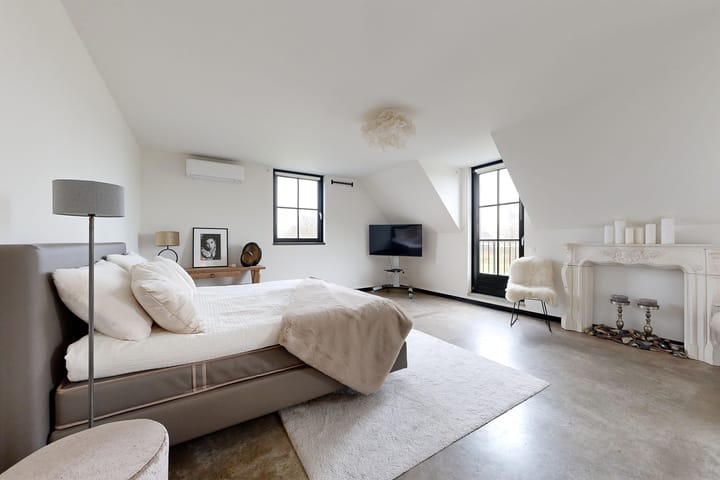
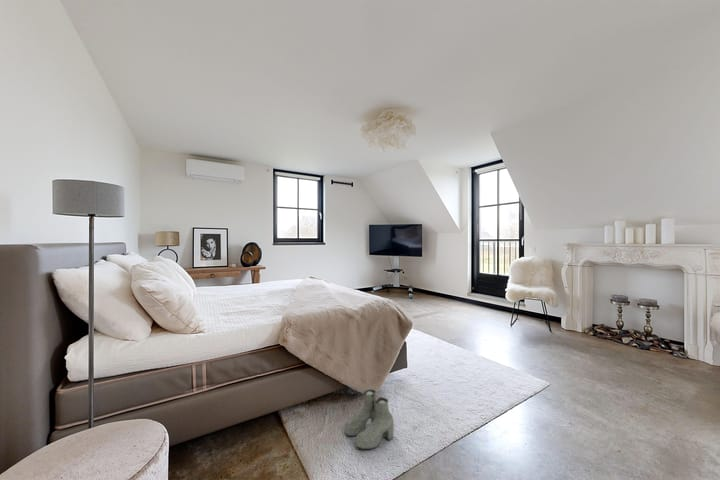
+ boots (369, 416)
